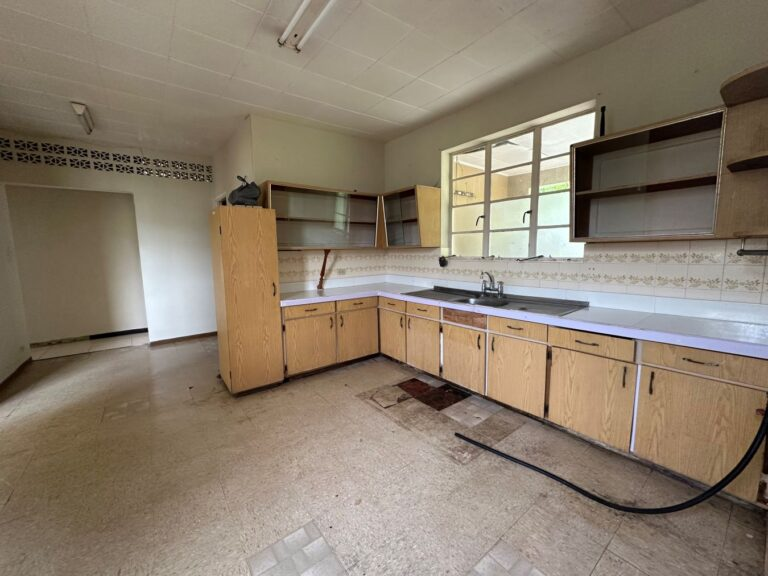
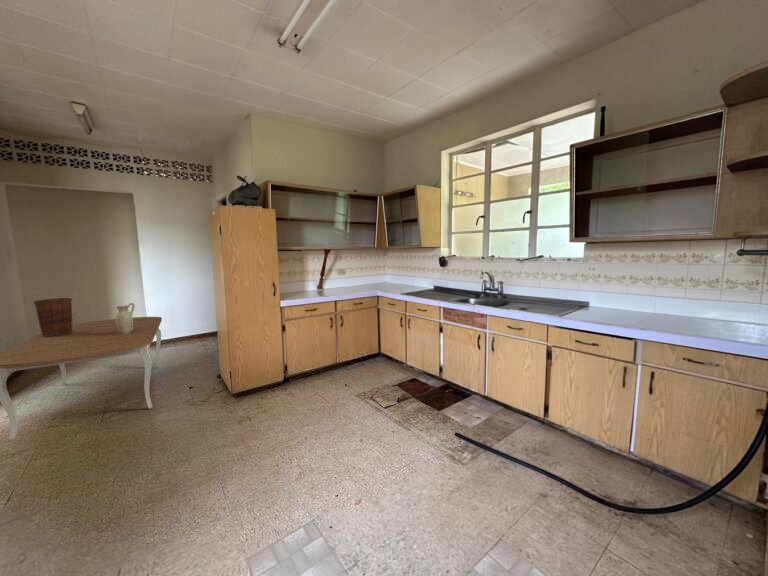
+ ceramic jug (126, 317)
+ flowerpot (55, 316)
+ dining table (99, 358)
